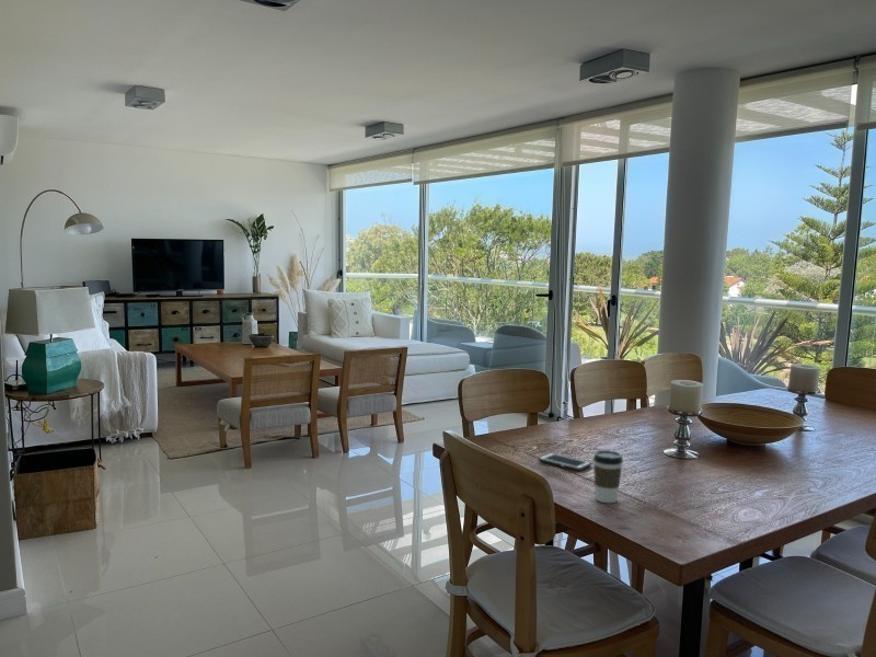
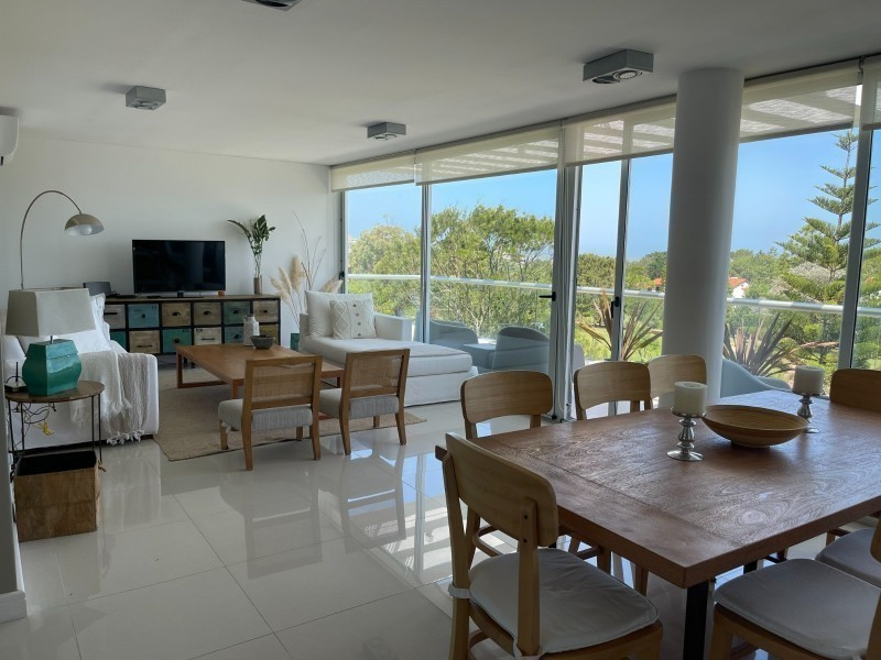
- cell phone (564, 461)
- coffee cup (607, 476)
